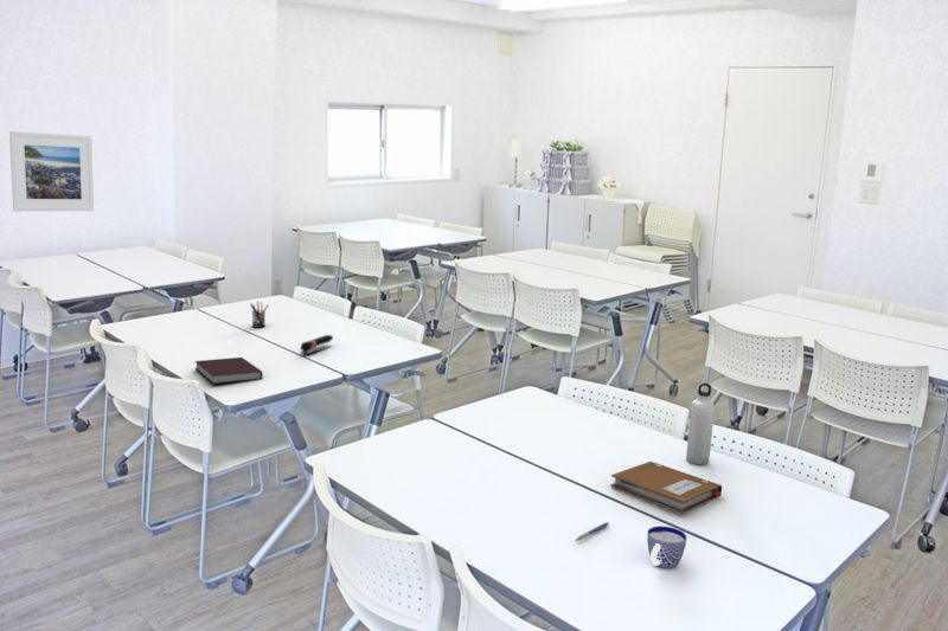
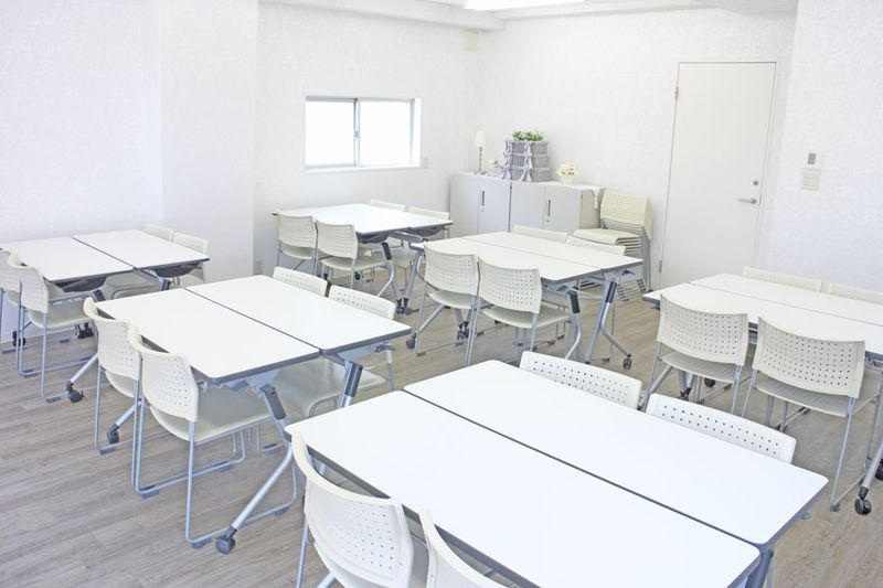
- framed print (53, 172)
- stapler (316, 343)
- pen (591, 532)
- cup (662, 550)
- water bottle (700, 423)
- notebook (228, 369)
- pen holder (260, 313)
- notebook (668, 485)
